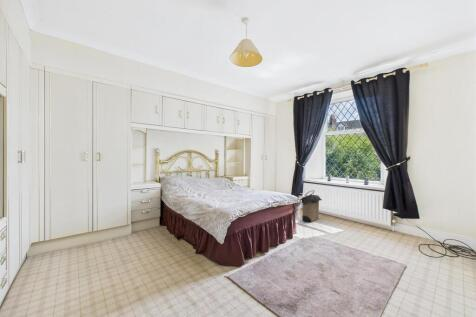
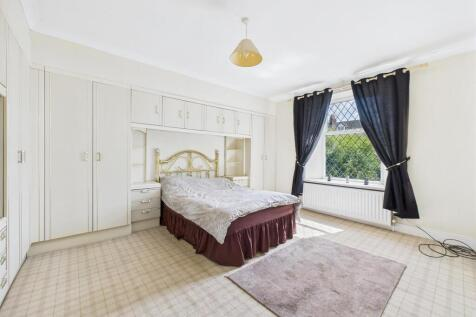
- laundry hamper (310, 204)
